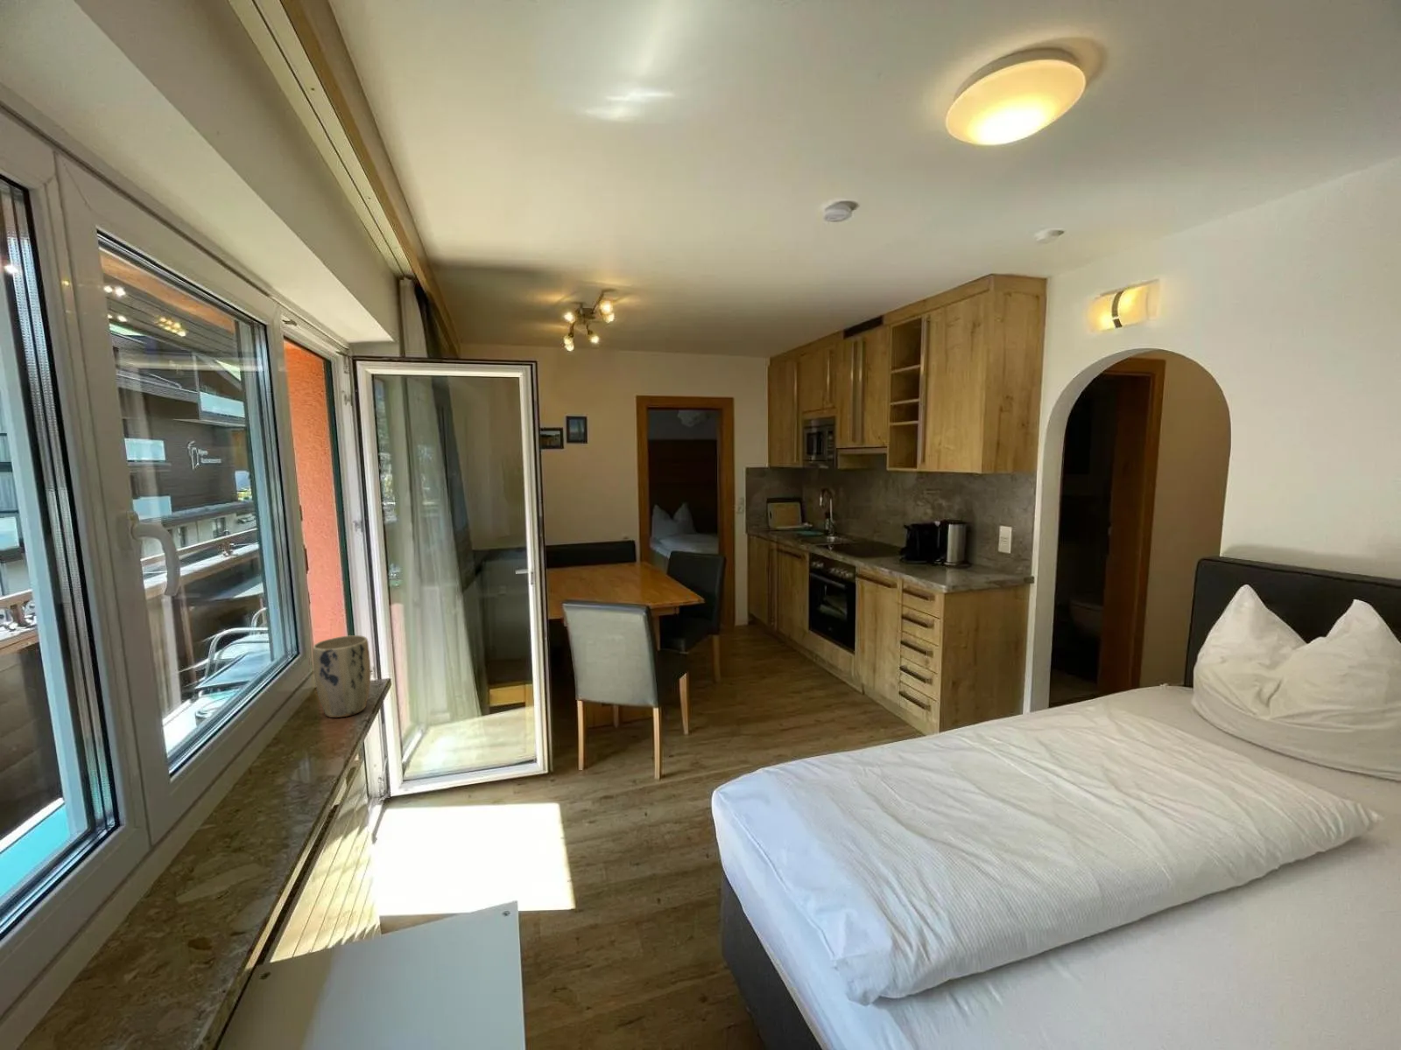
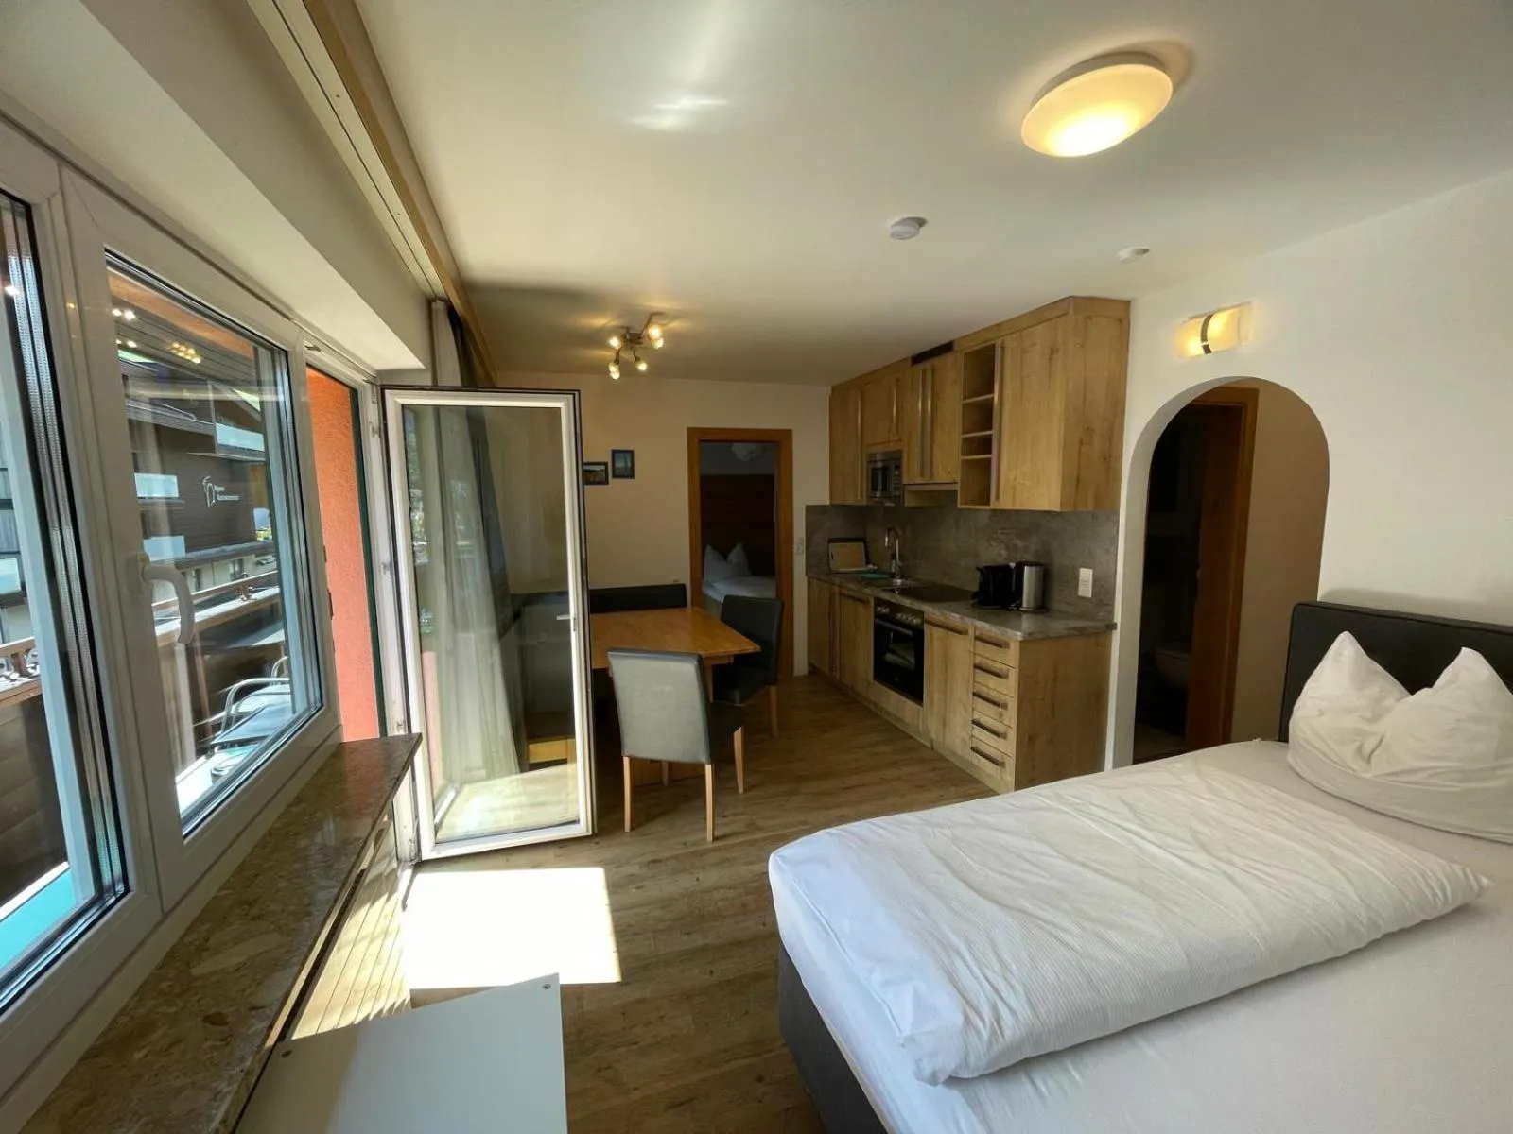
- plant pot (343, 676)
